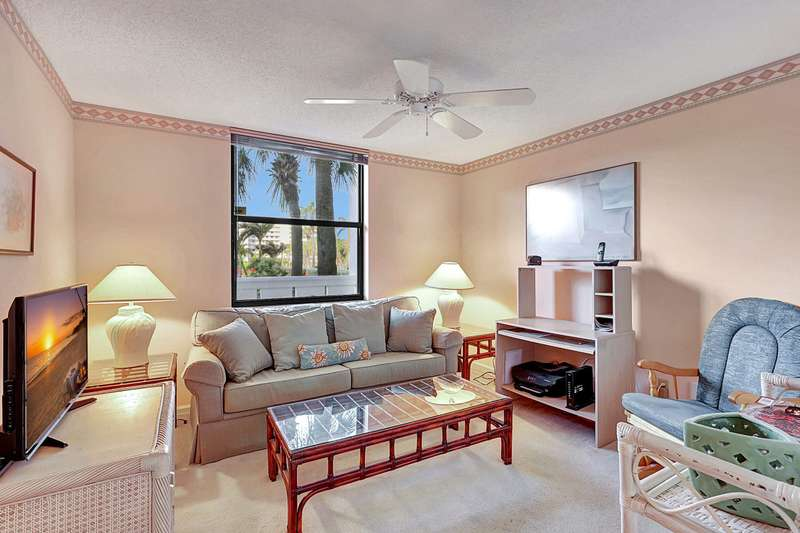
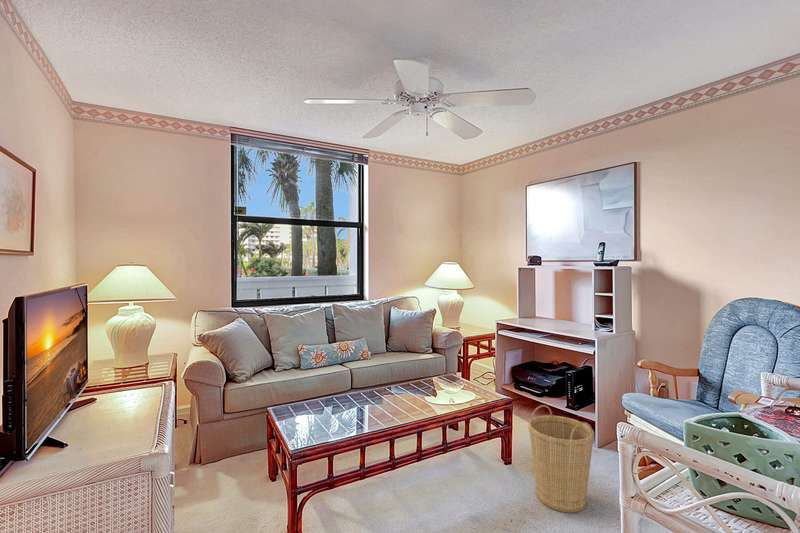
+ basket (560, 455)
